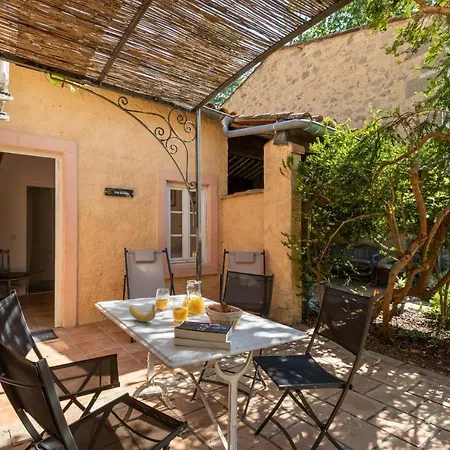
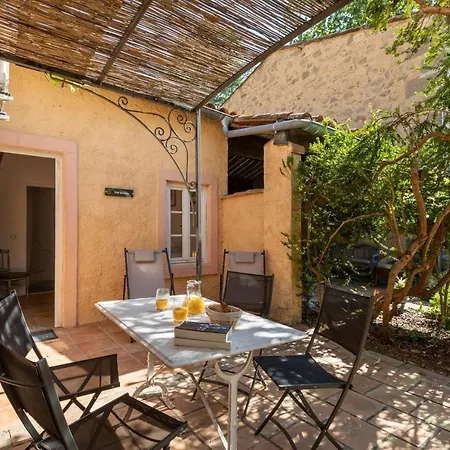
- banana (142, 312)
